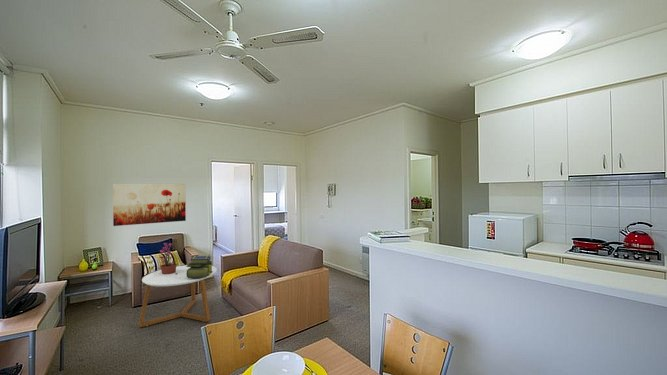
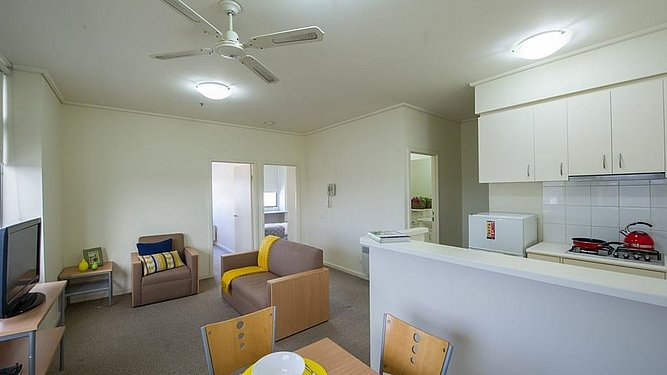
- stack of books (199, 265)
- wall art (151, 203)
- coffee table (191, 294)
- potted plant (169, 257)
